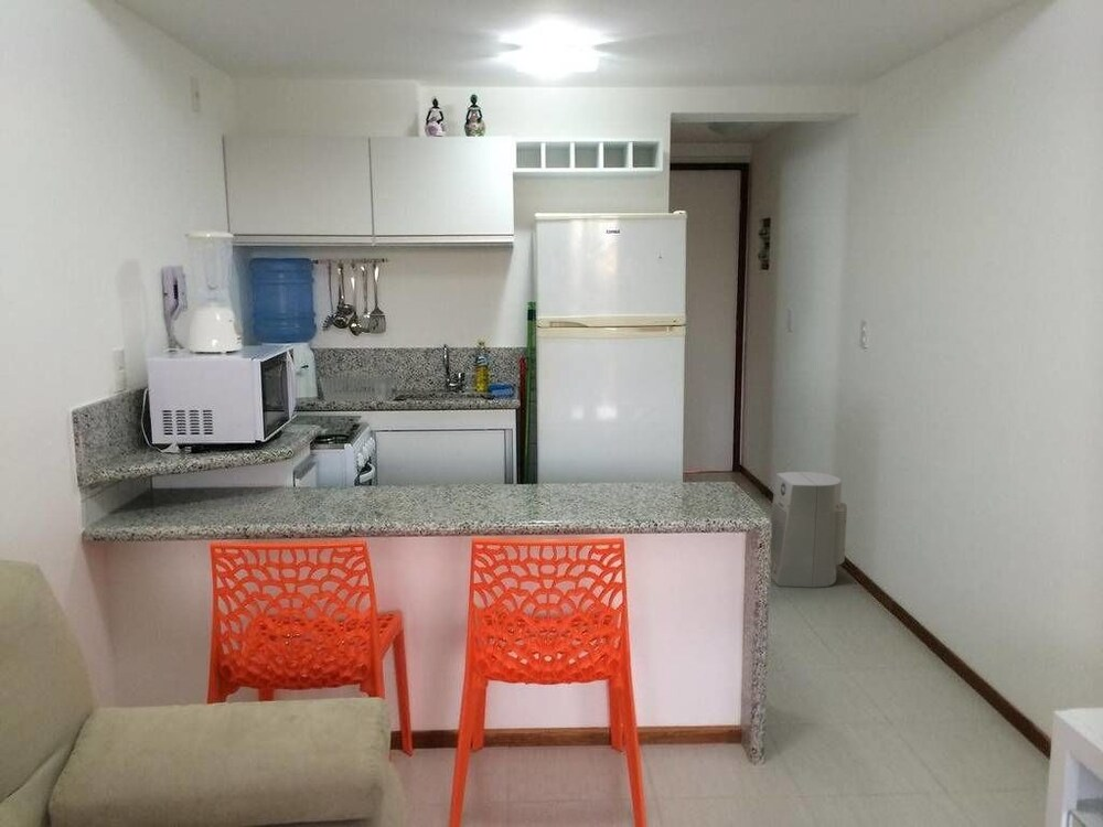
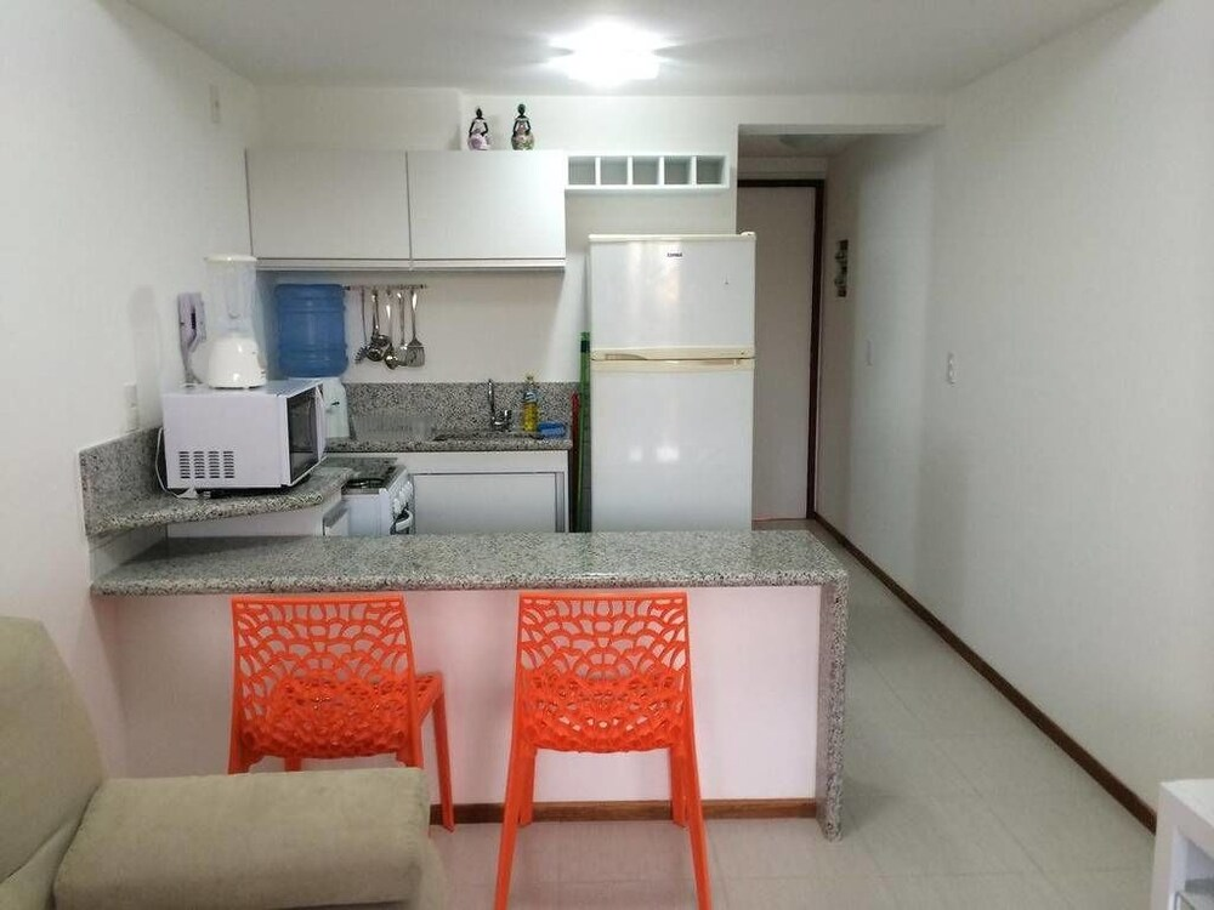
- fan (807, 527)
